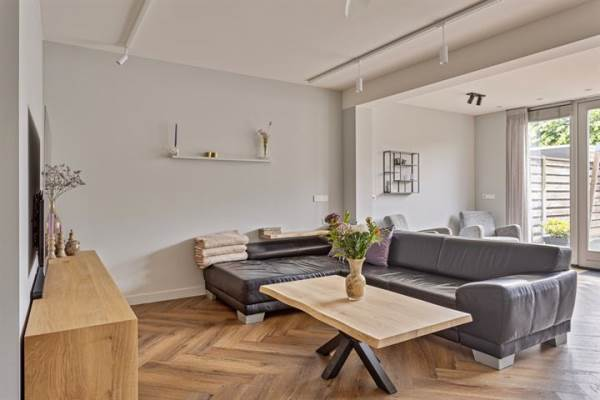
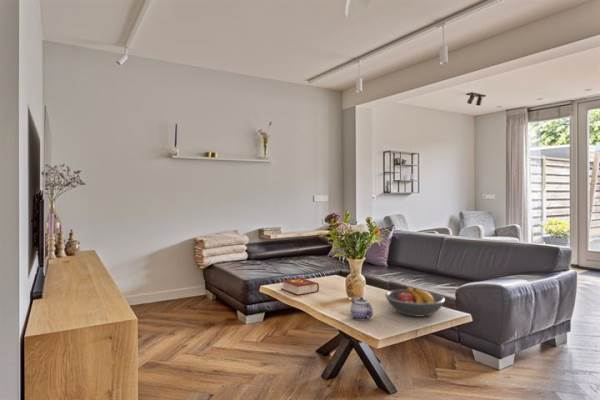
+ teapot (361, 307)
+ fruit bowl (414, 302)
+ book (299, 286)
